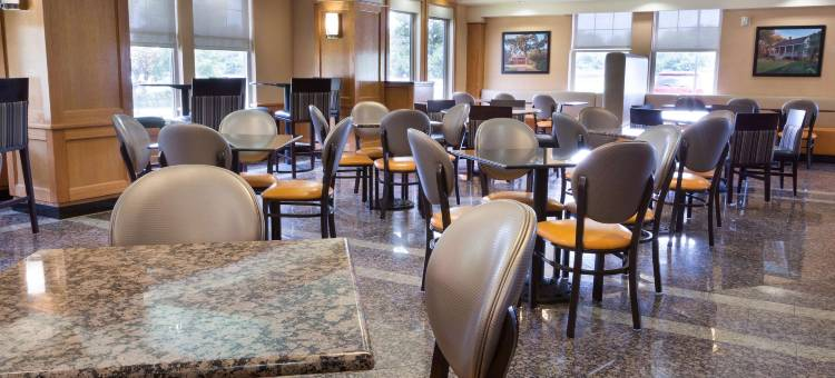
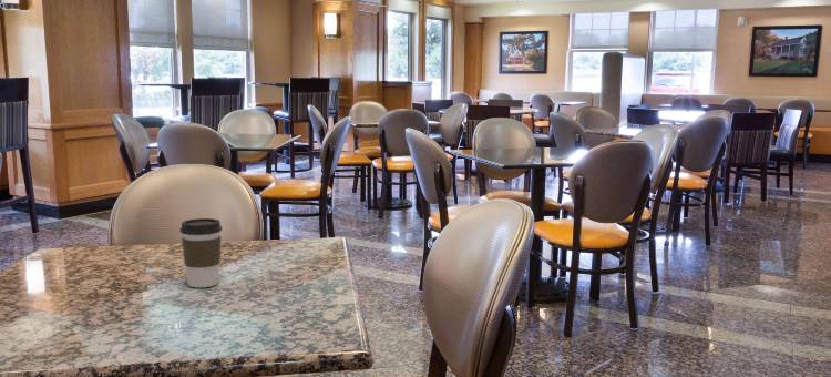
+ coffee cup (202, 253)
